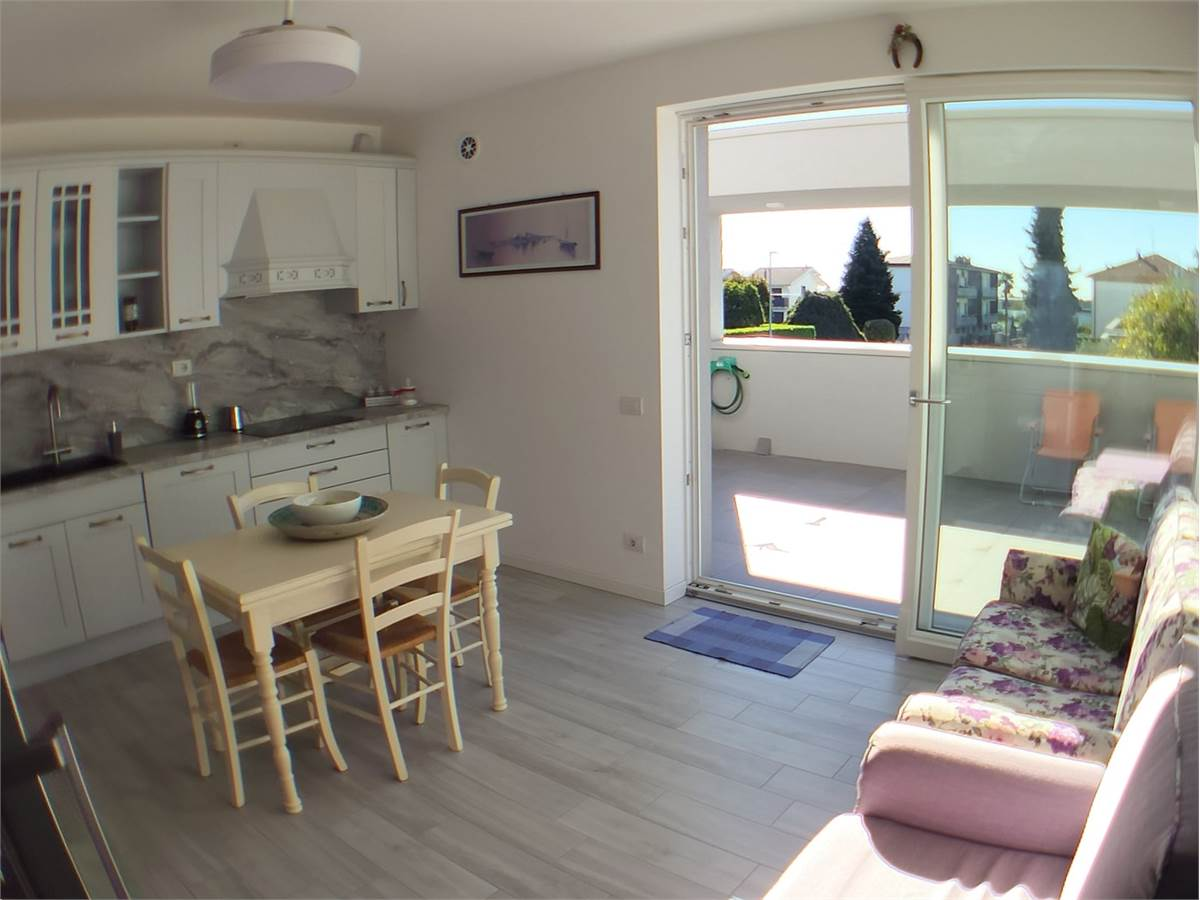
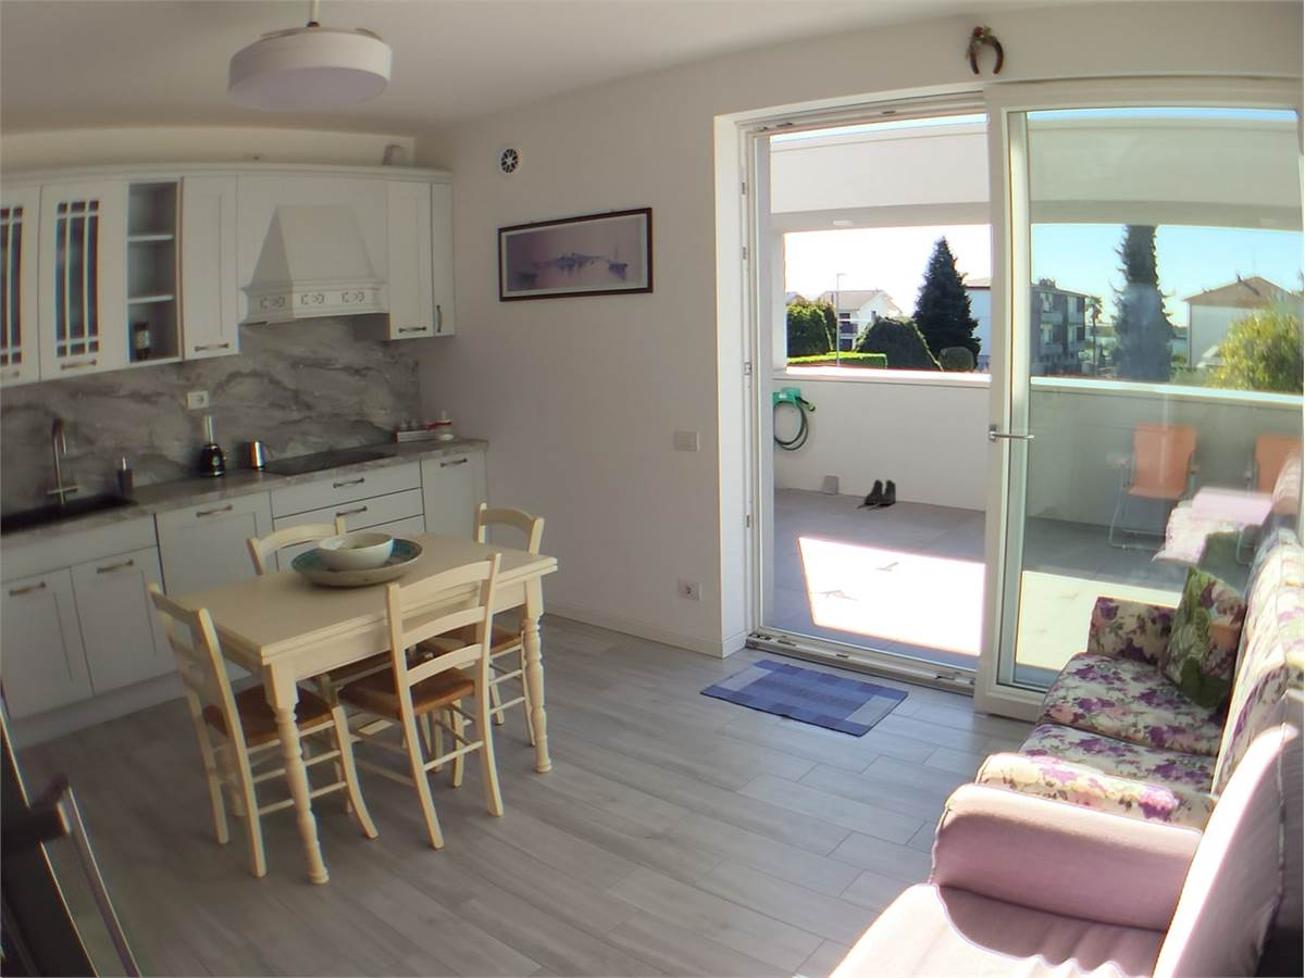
+ boots (880, 491)
